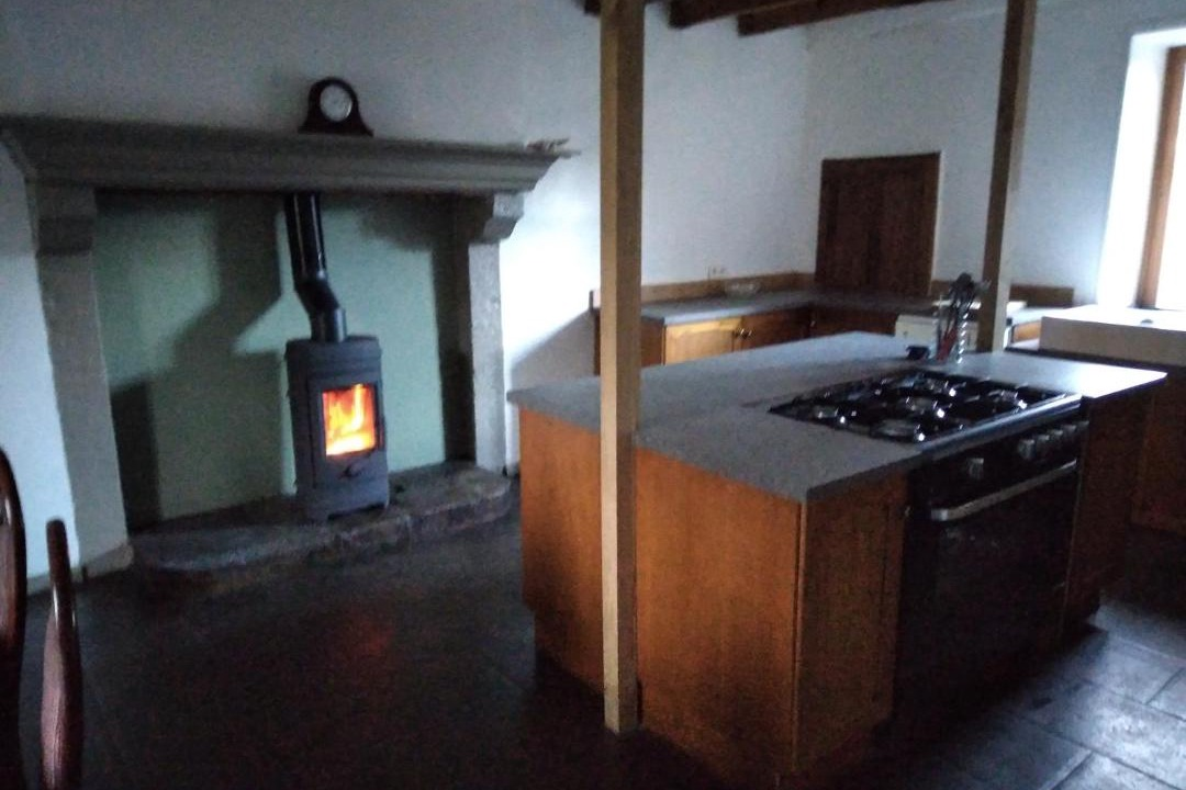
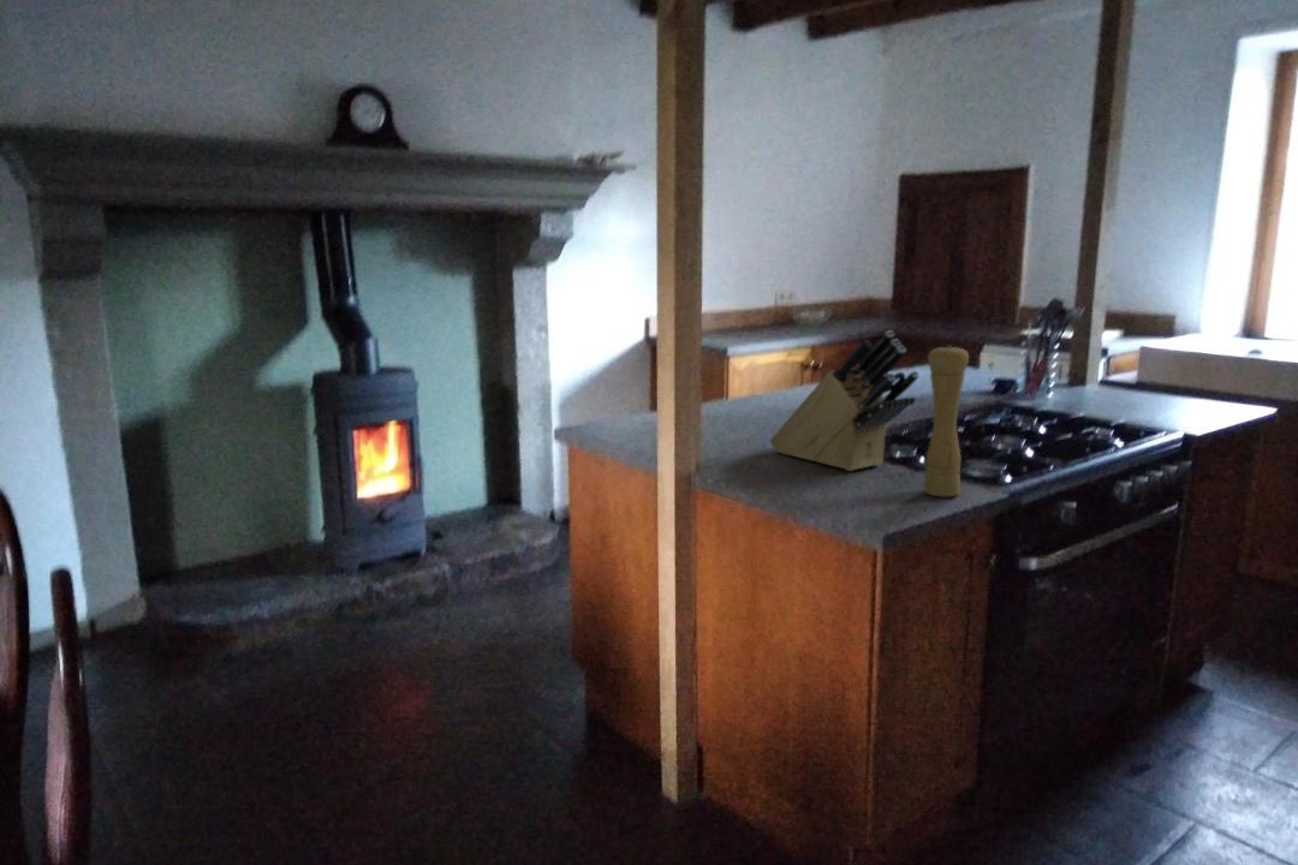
+ pepper mill (945, 419)
+ knife block (841, 395)
